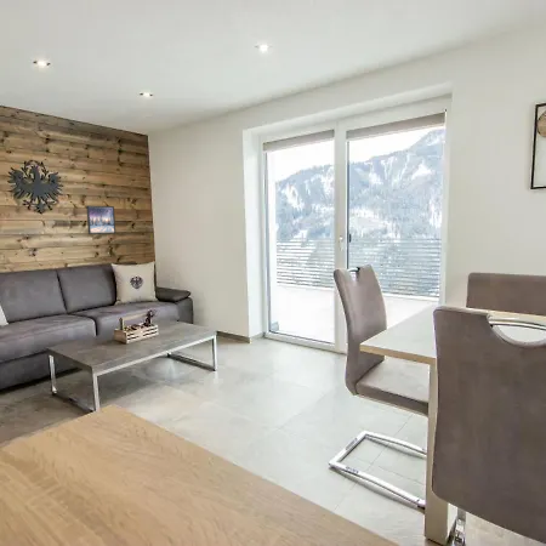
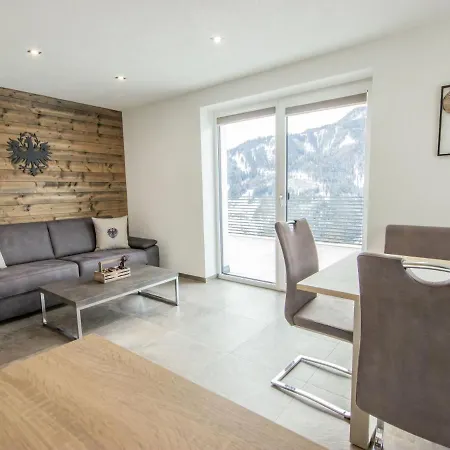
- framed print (101, 220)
